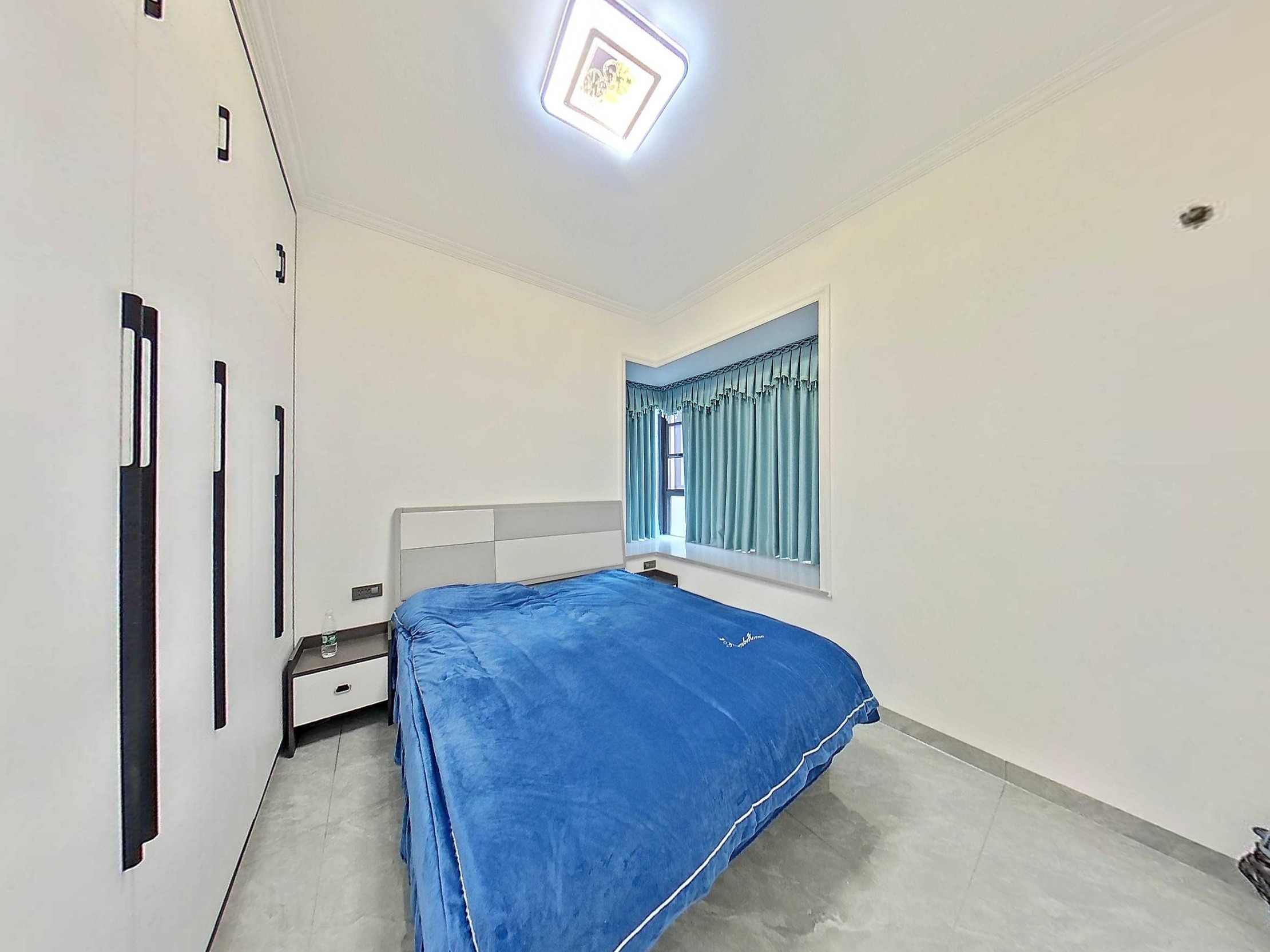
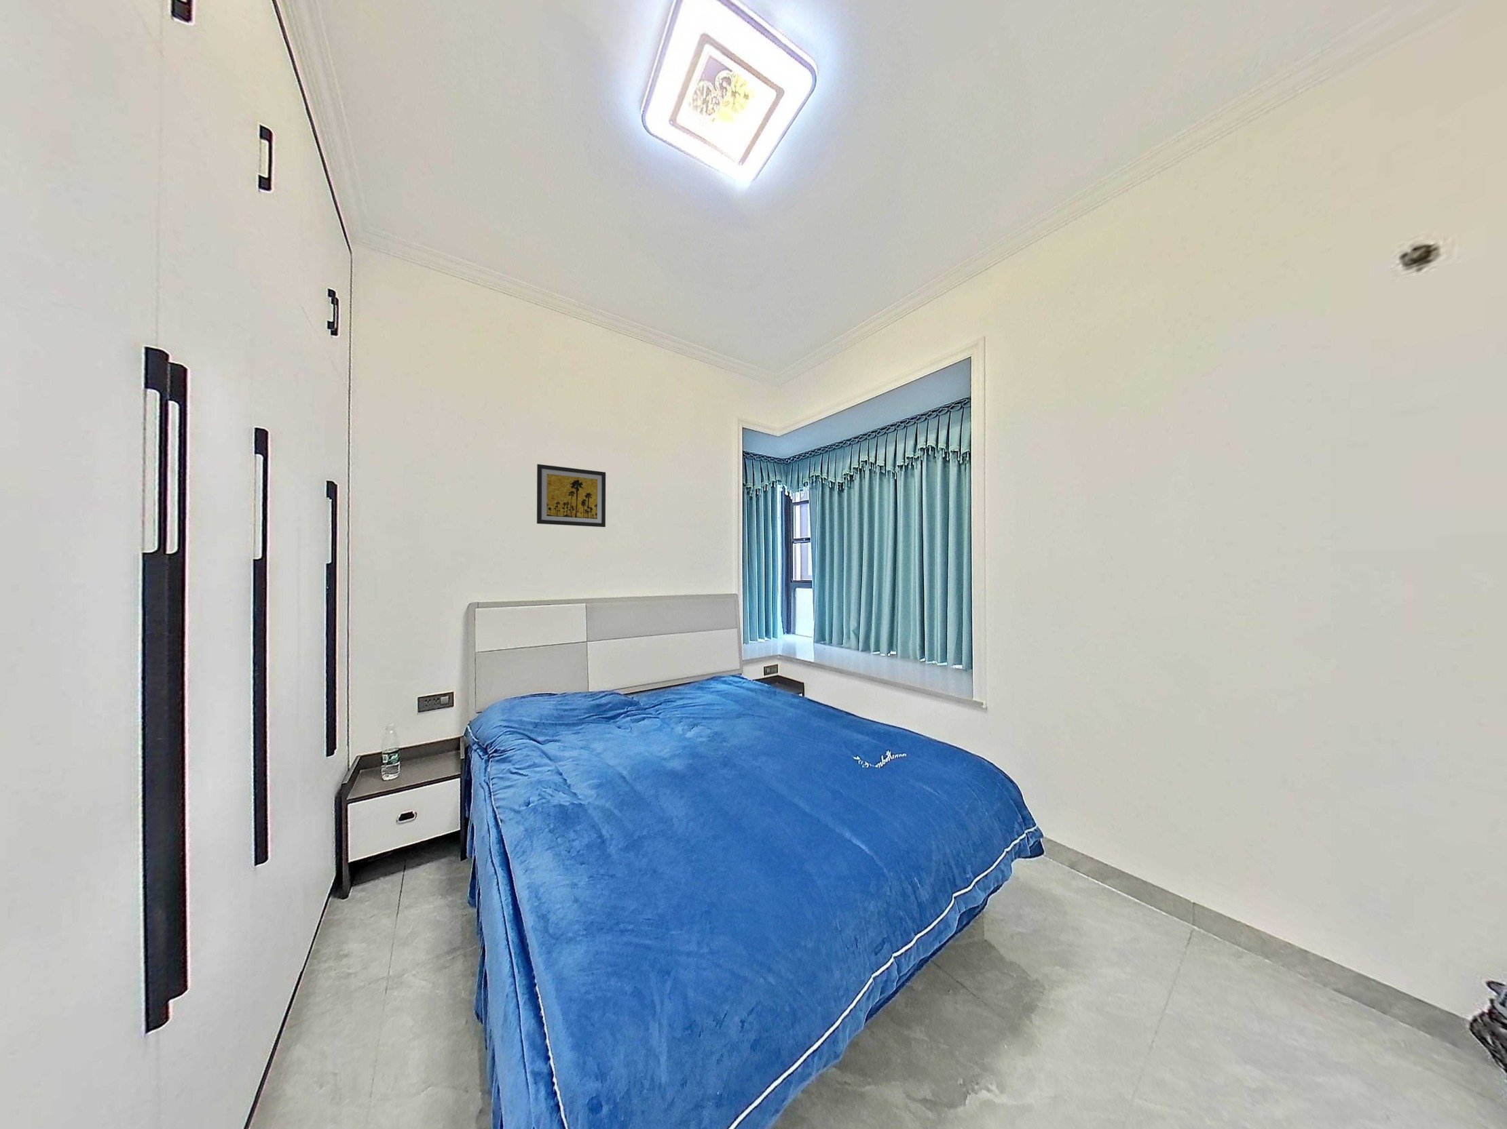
+ wall art (572, 497)
